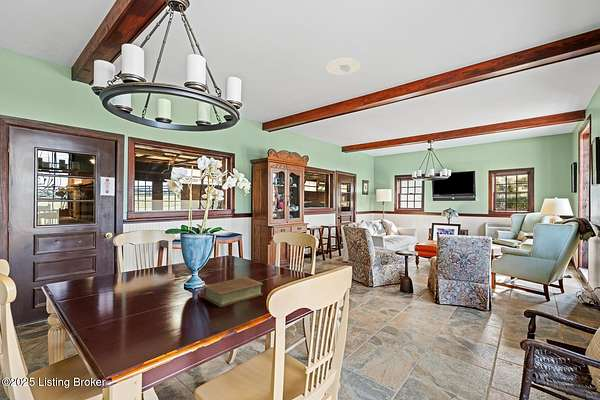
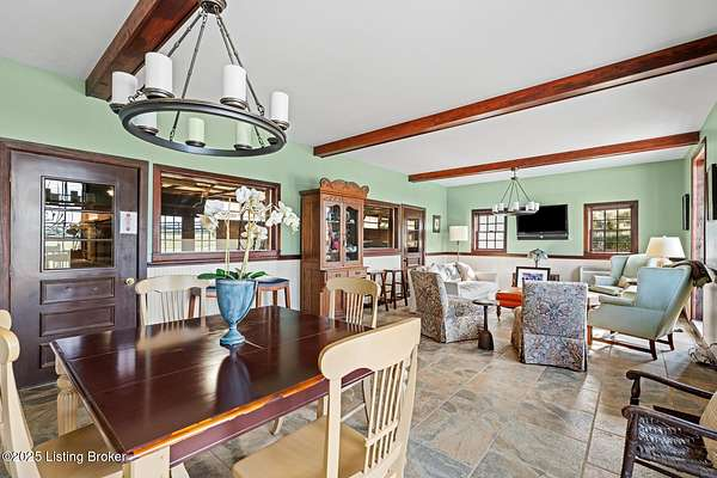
- recessed light (343, 65)
- book (233, 290)
